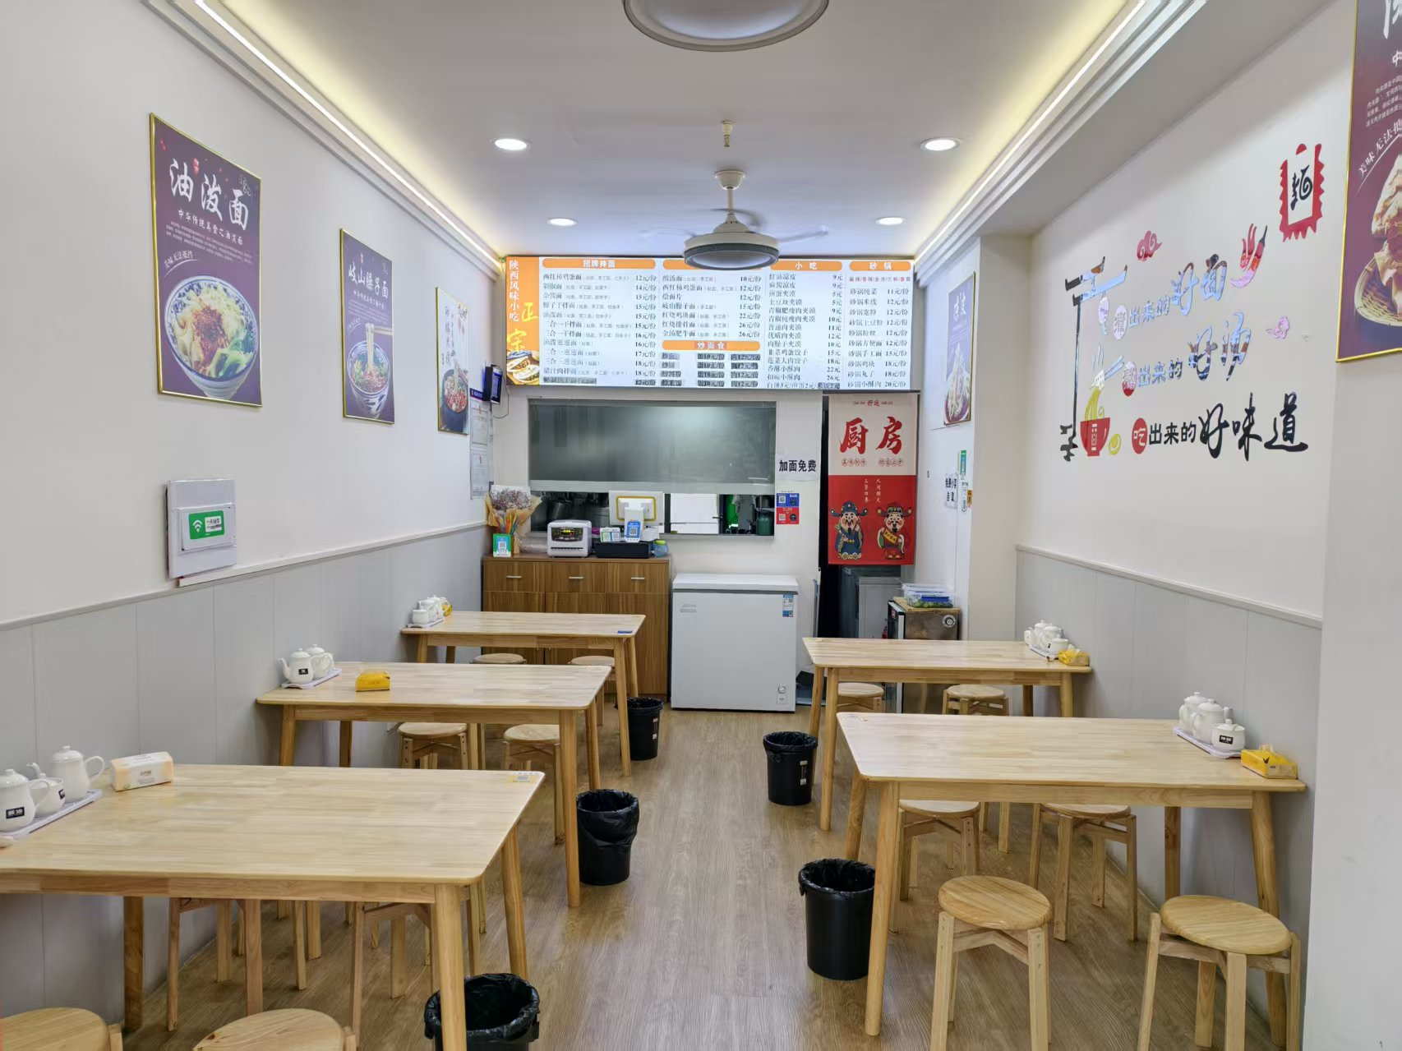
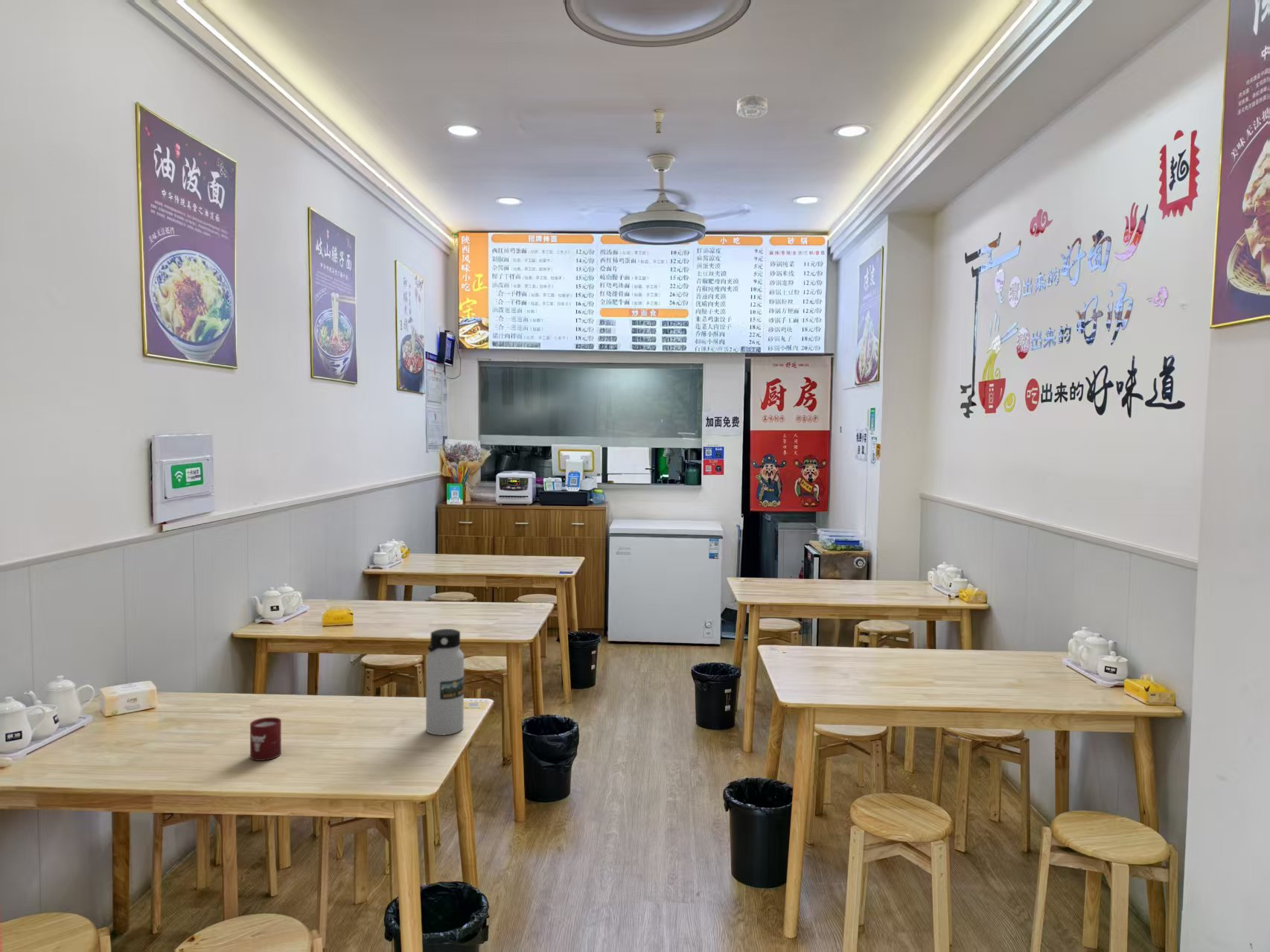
+ cup (268, 736)
+ water bottle (445, 680)
+ smoke detector (752, 106)
